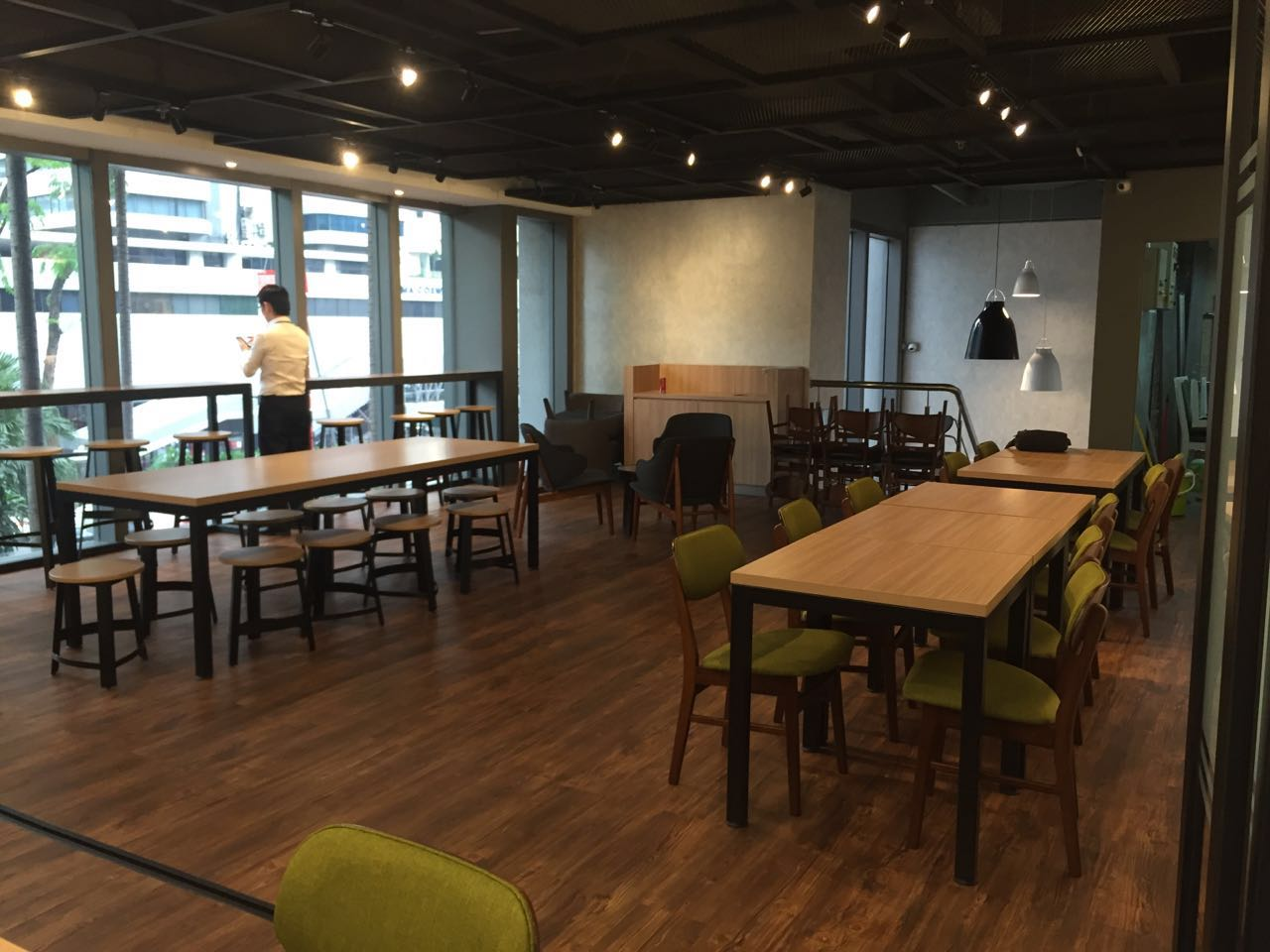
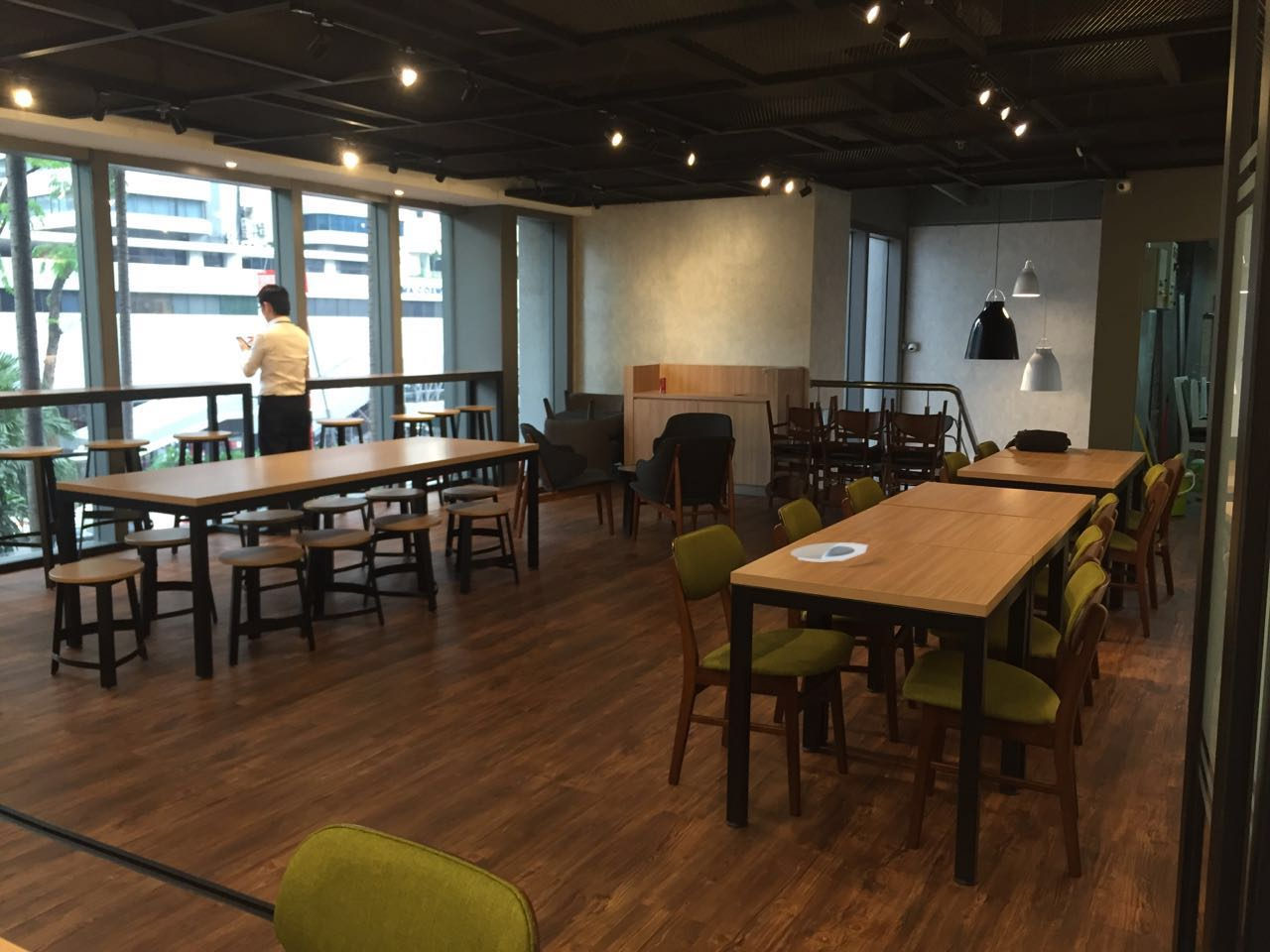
+ plate (827, 550)
